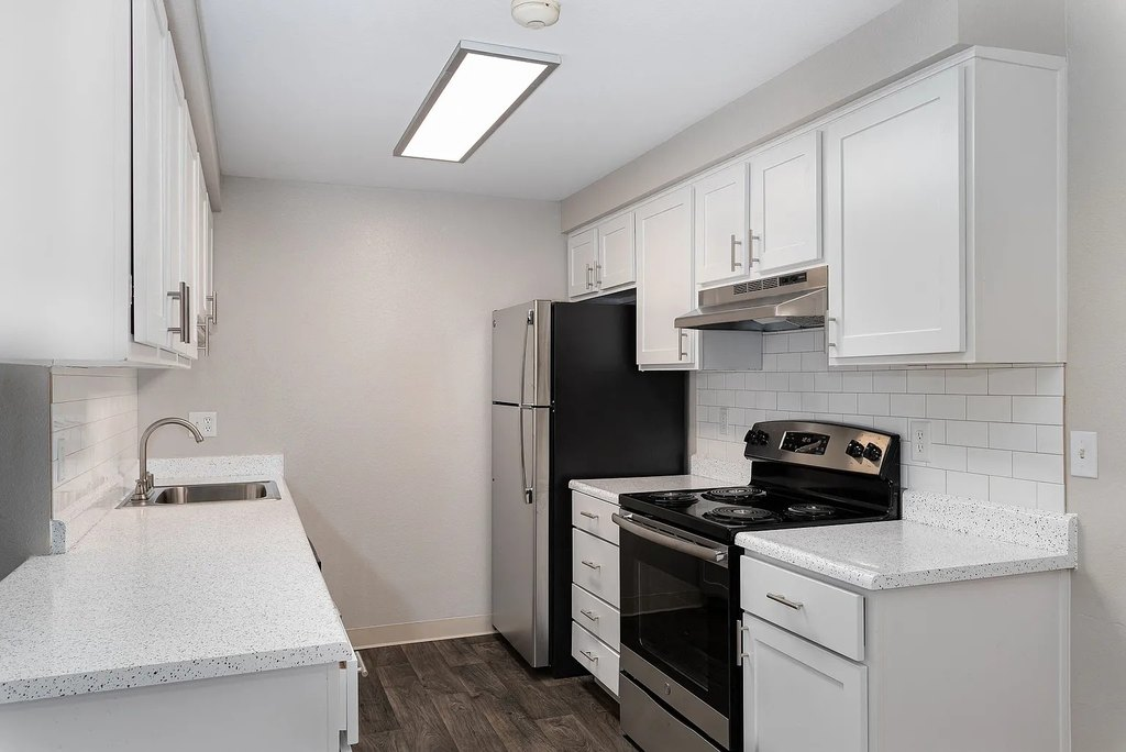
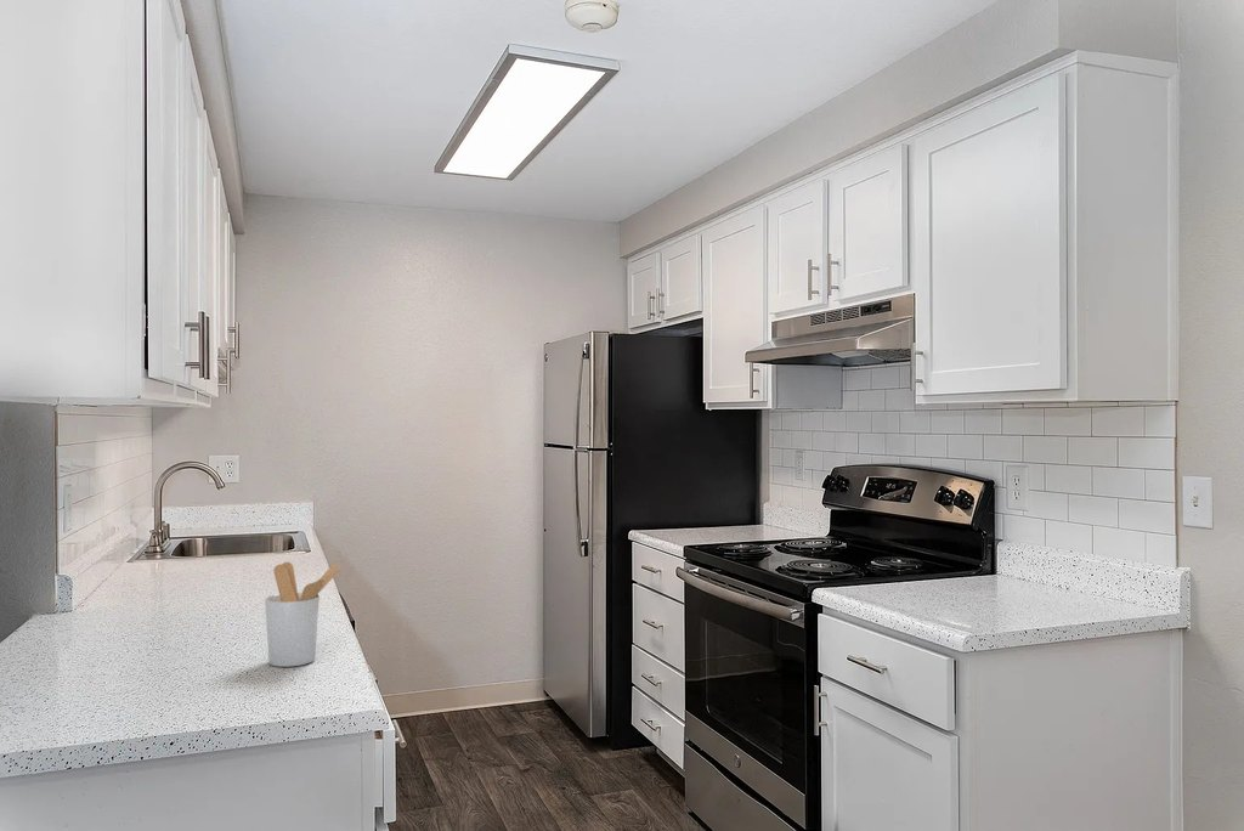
+ utensil holder (305, 611)
